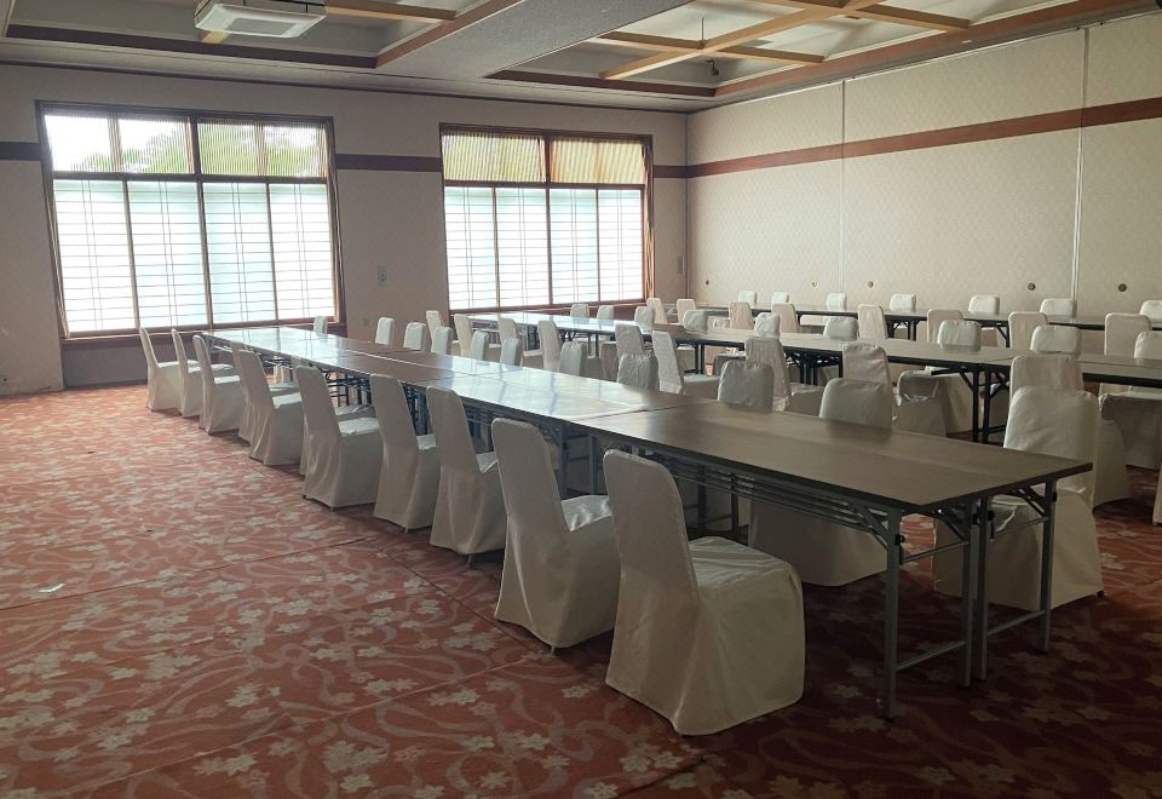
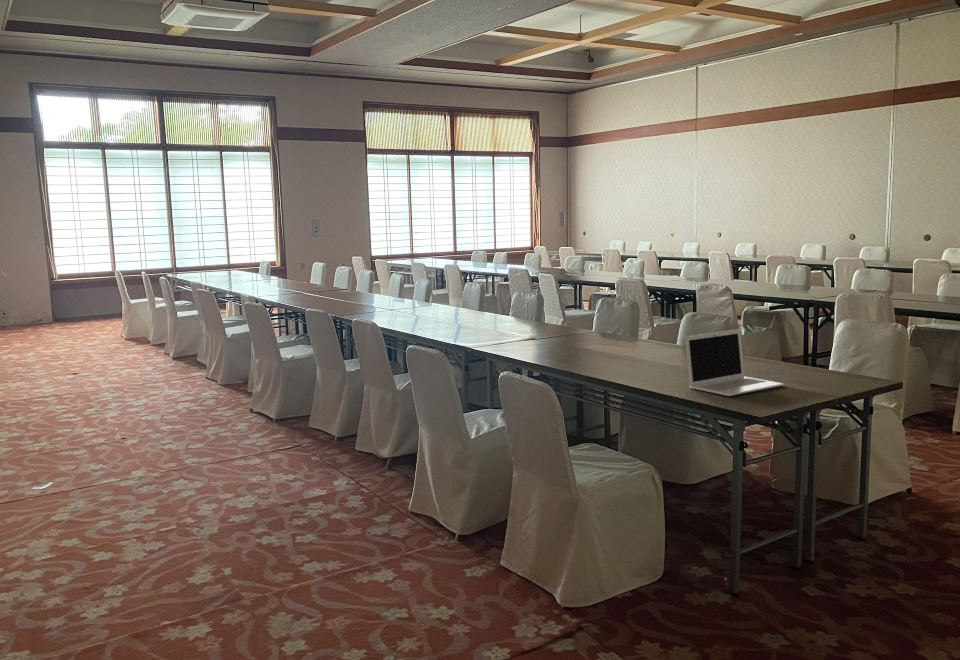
+ laptop (734, 361)
